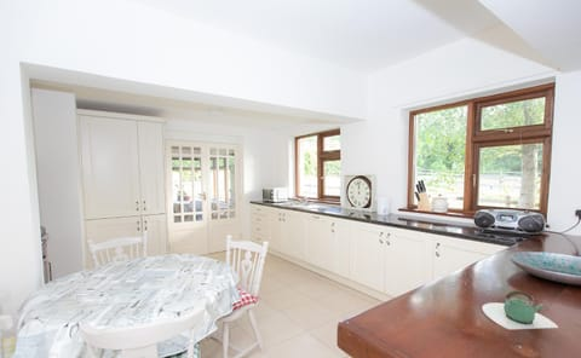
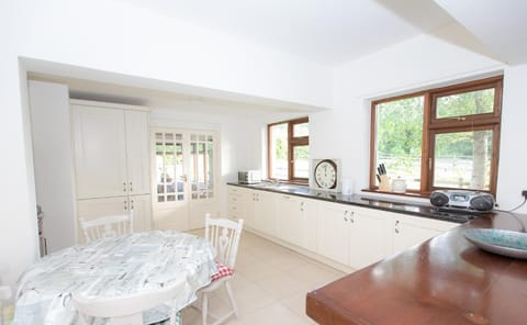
- teapot (518, 305)
